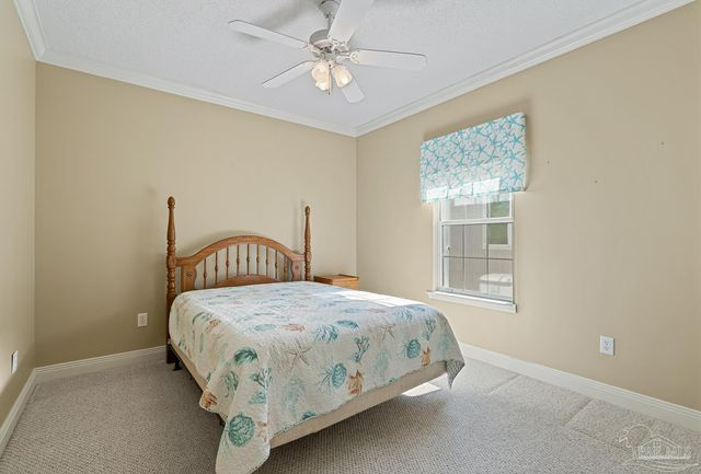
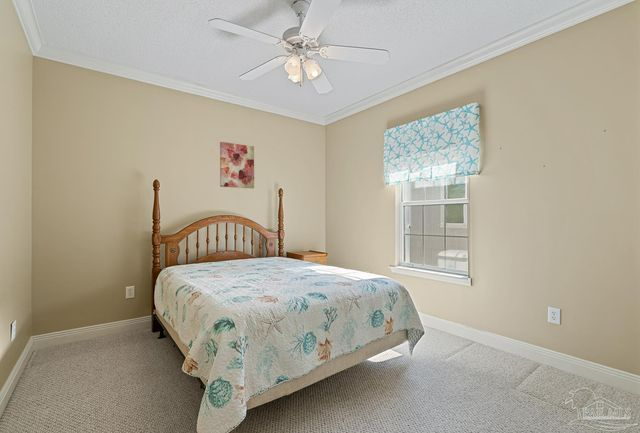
+ wall art (237, 165)
